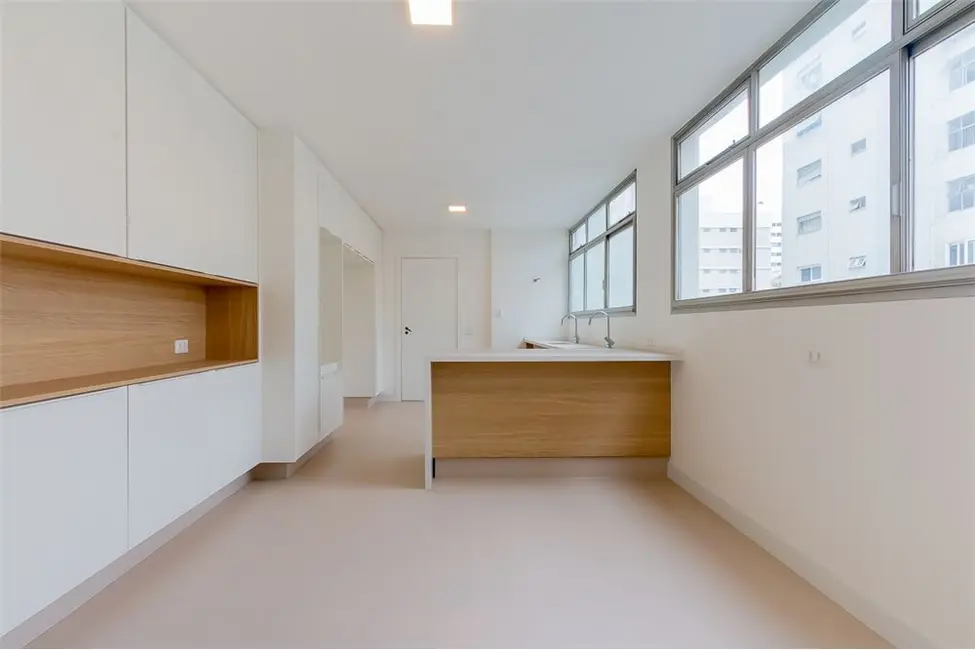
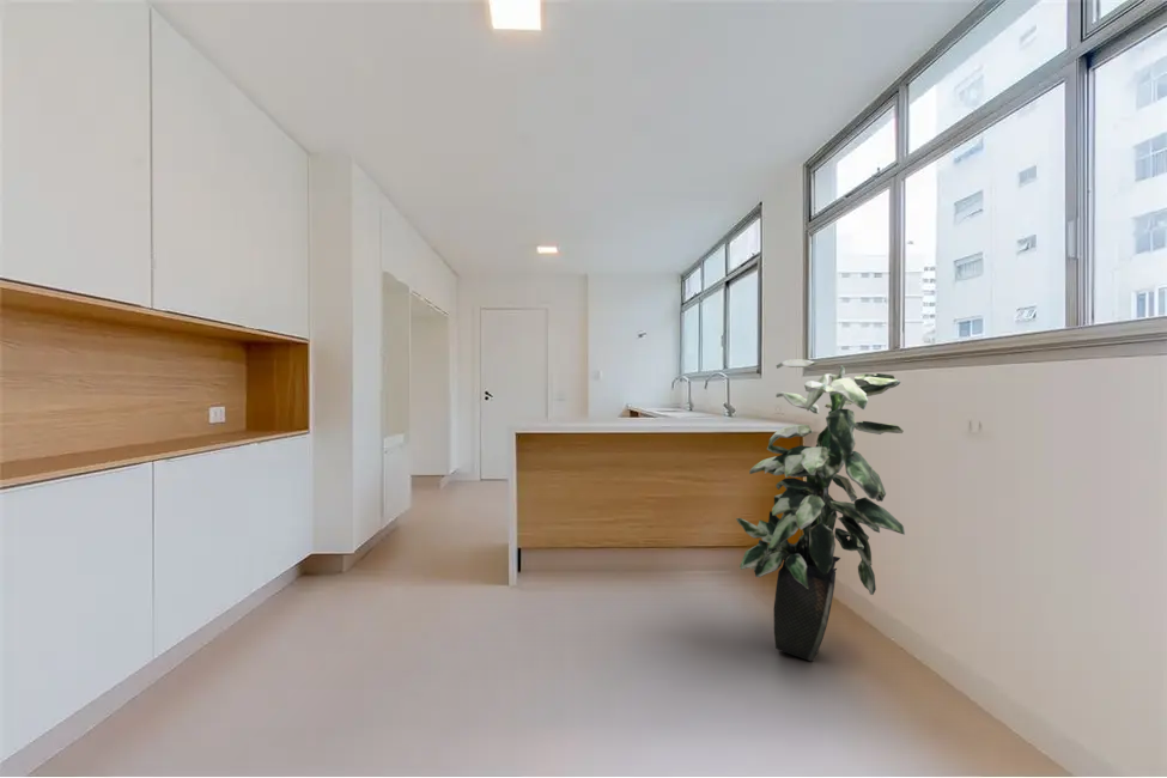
+ indoor plant (814, 504)
